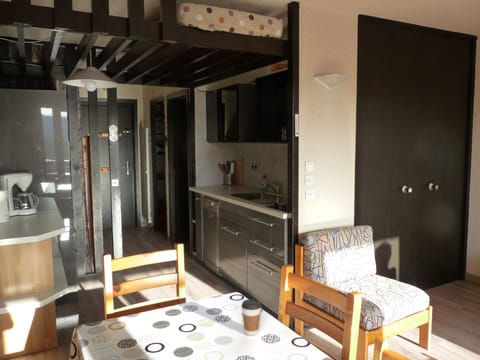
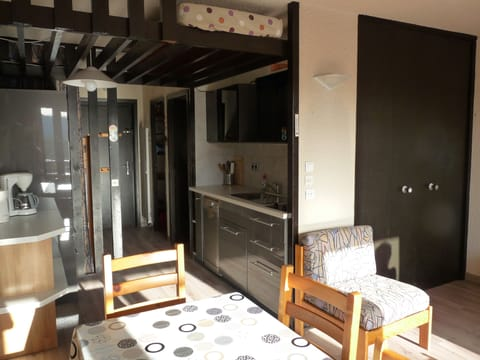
- coffee cup (251, 317)
